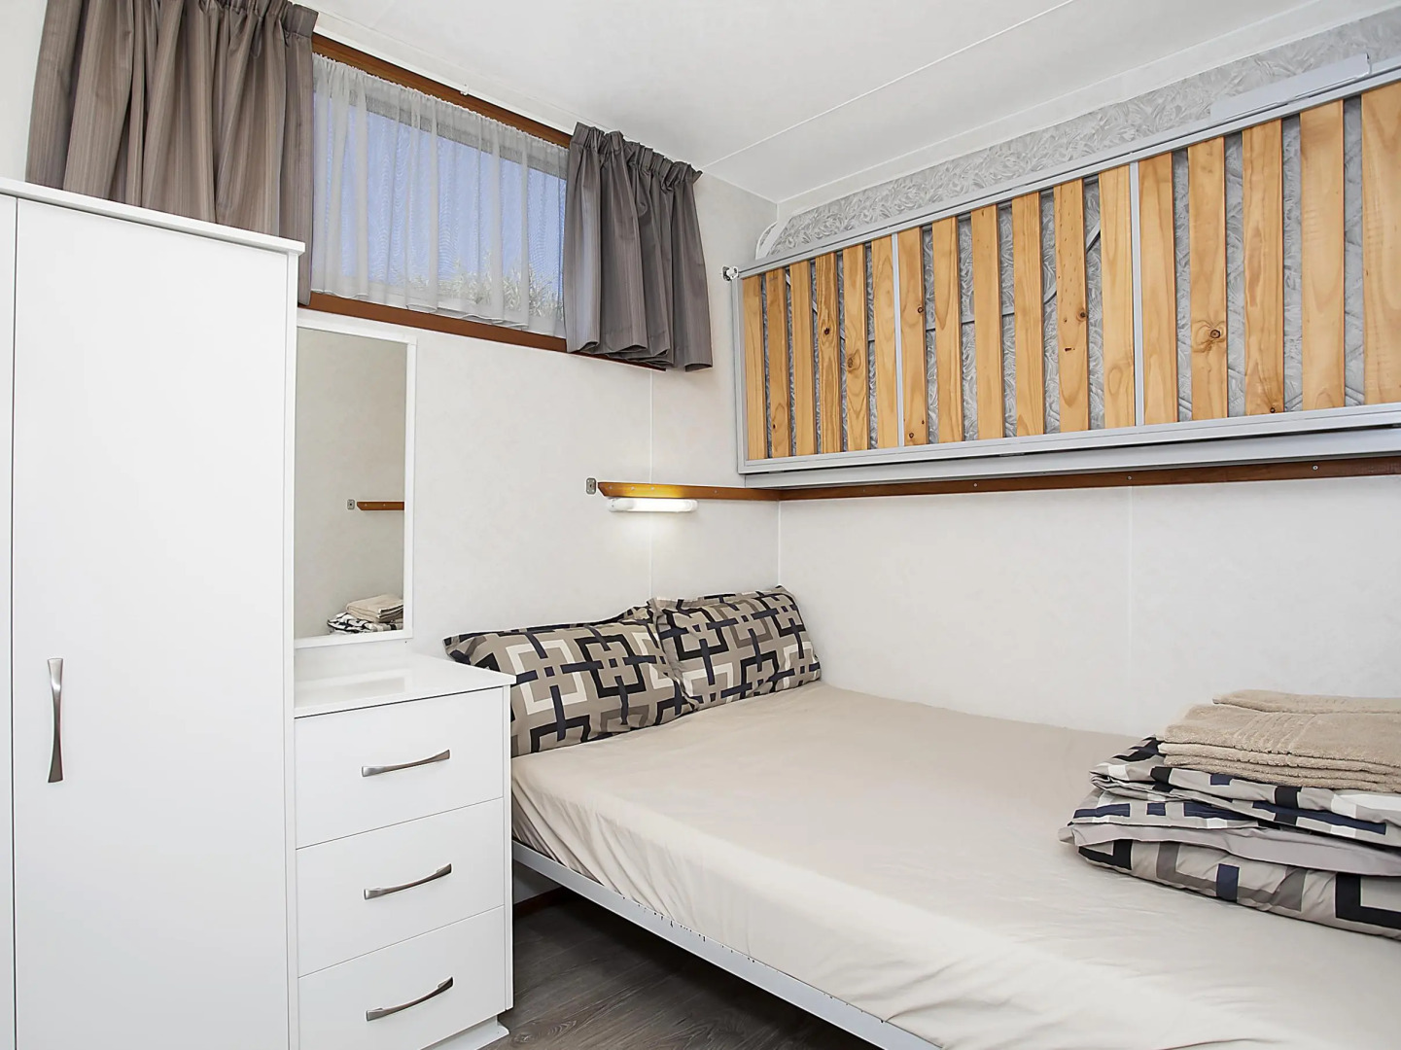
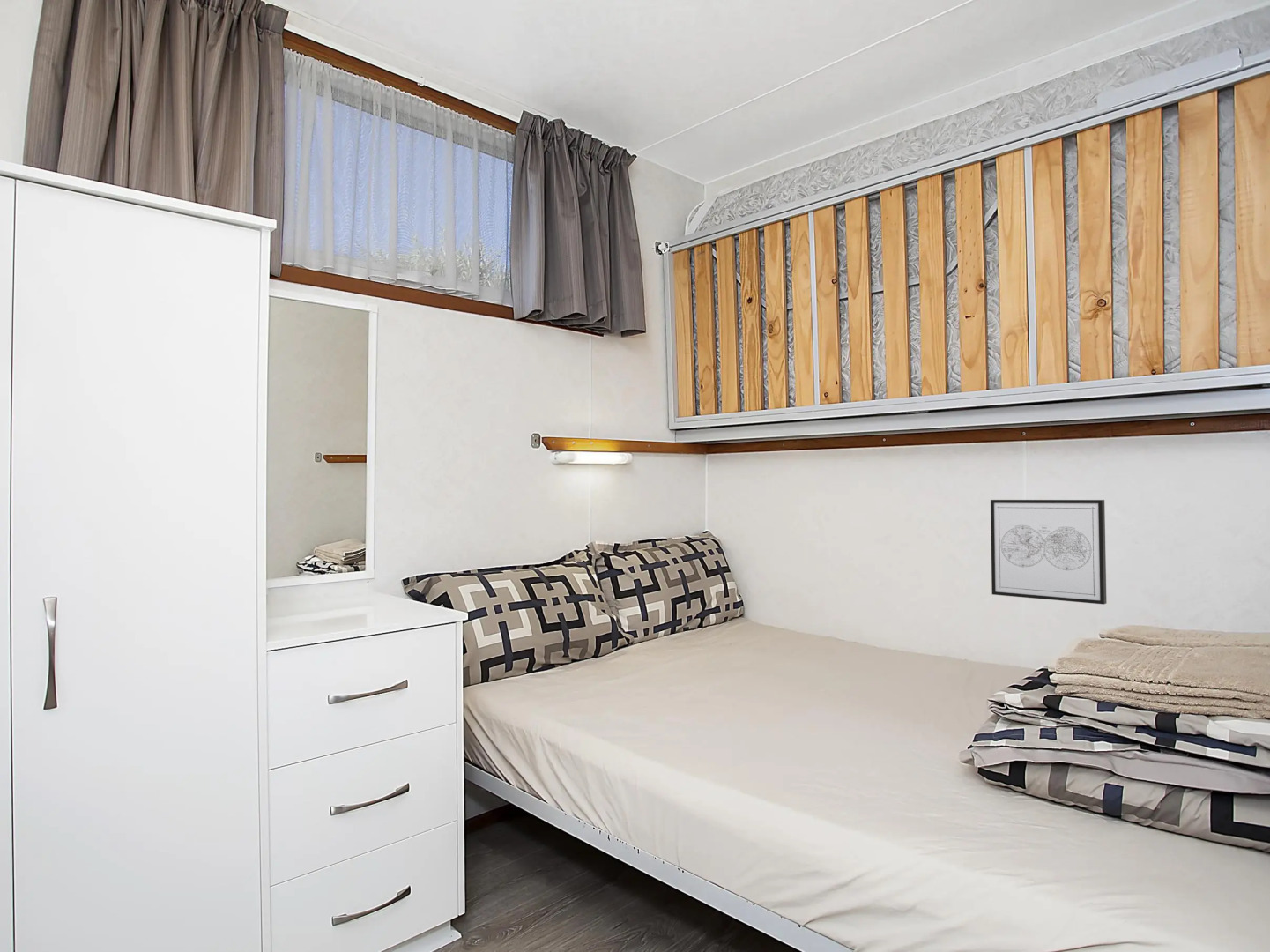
+ wall art (1045, 549)
